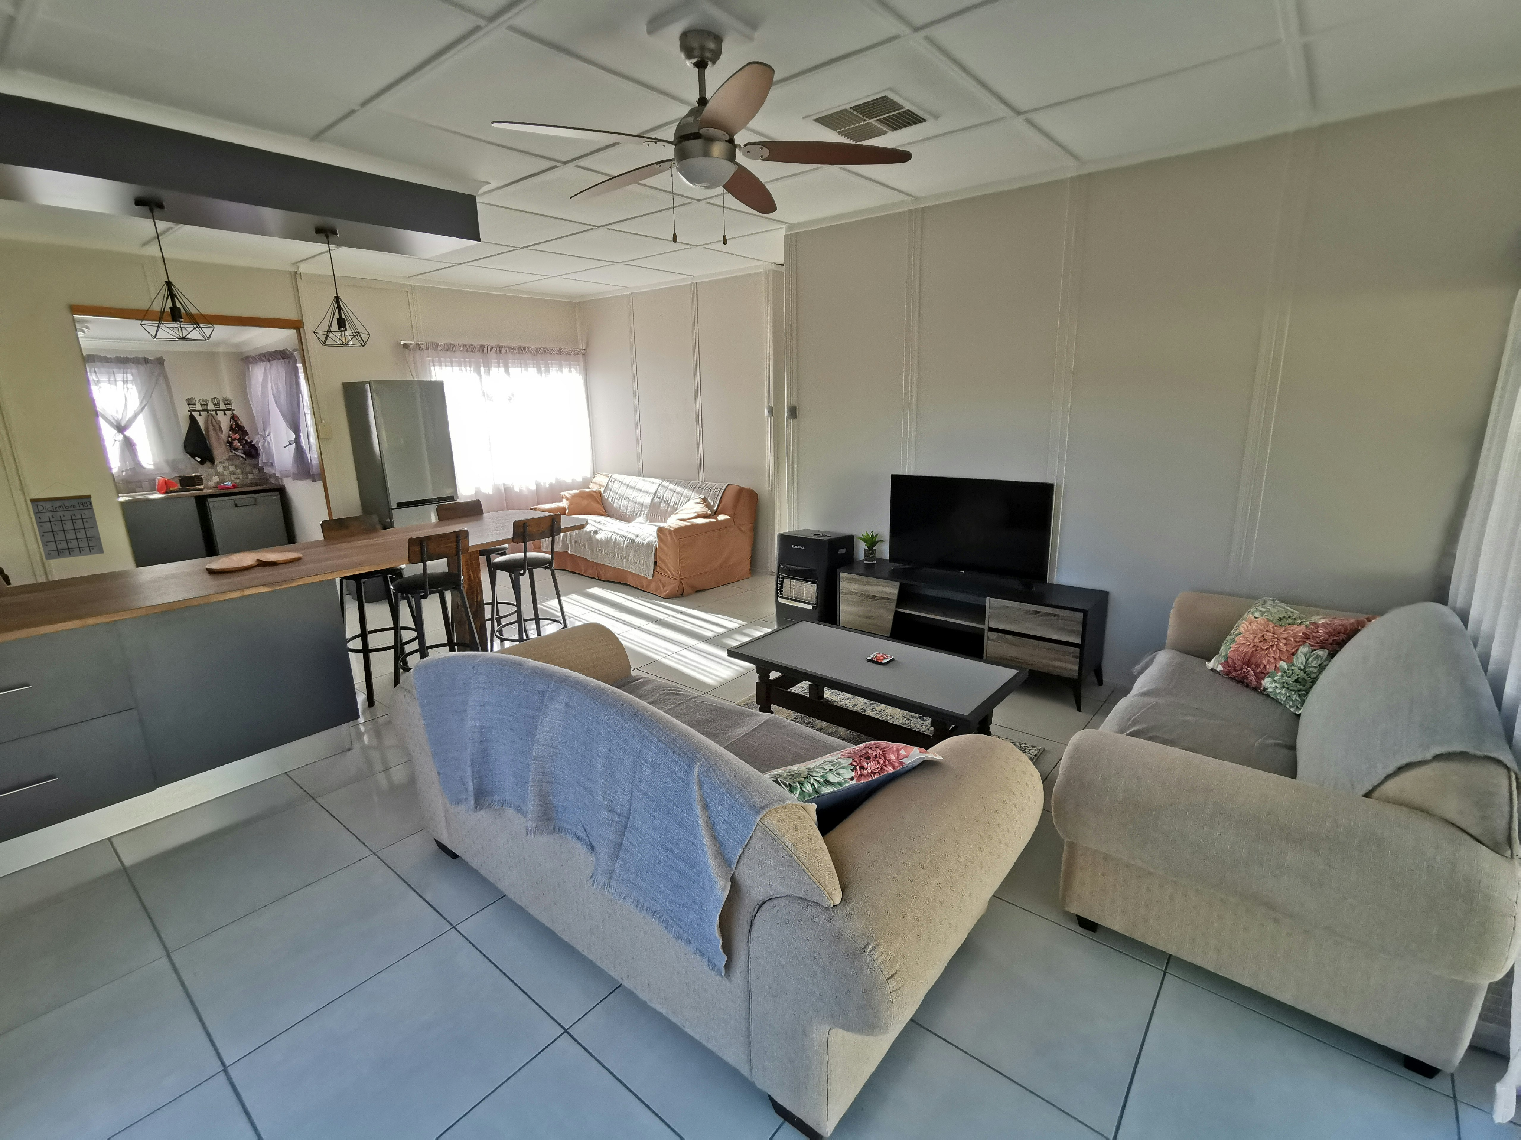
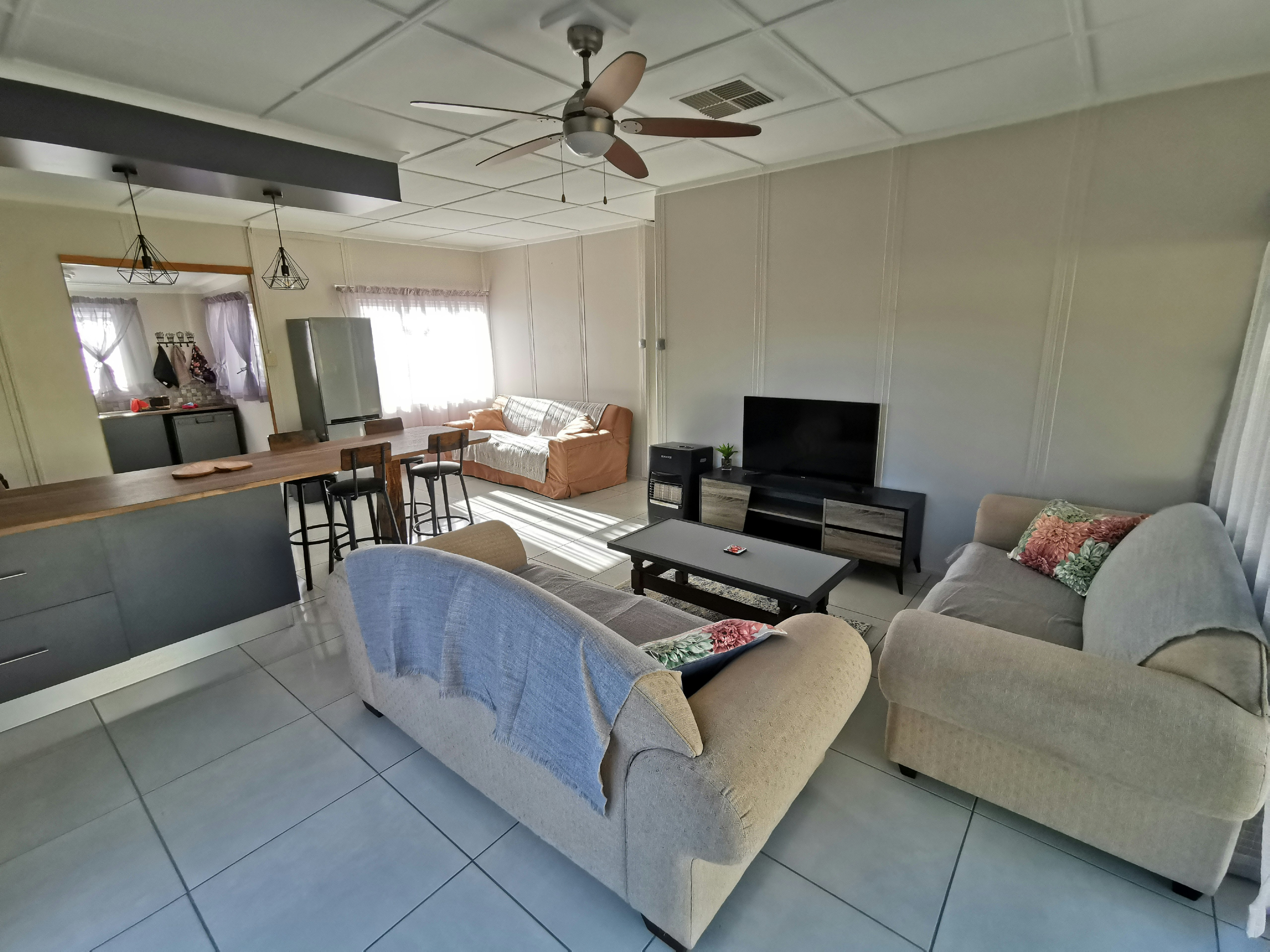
- calendar (67, 520)
